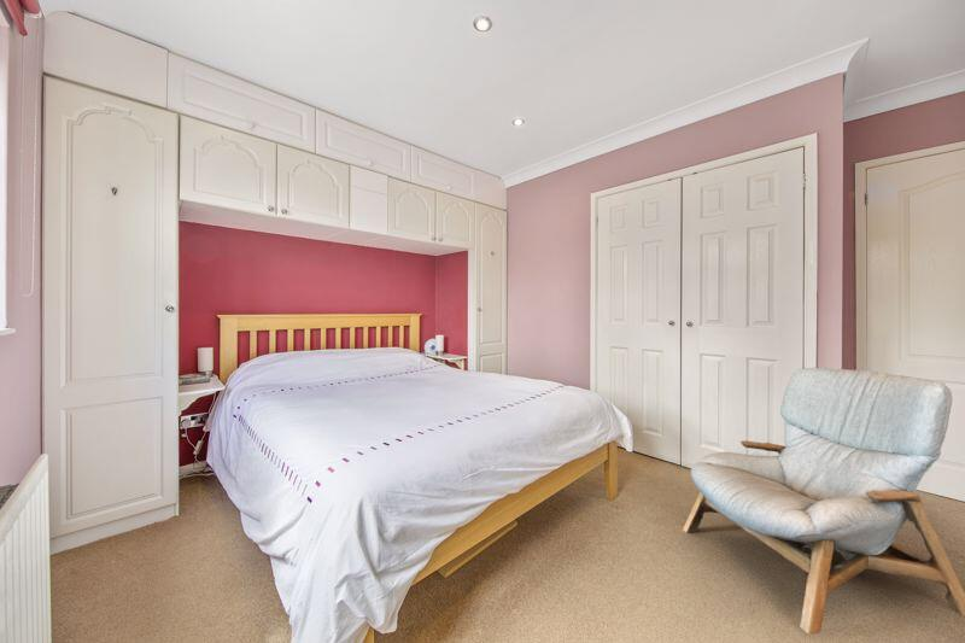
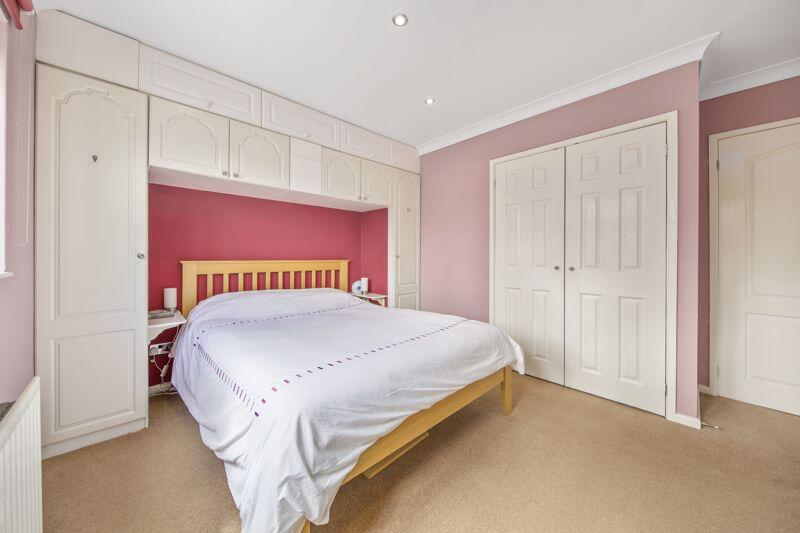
- armchair (808, 468)
